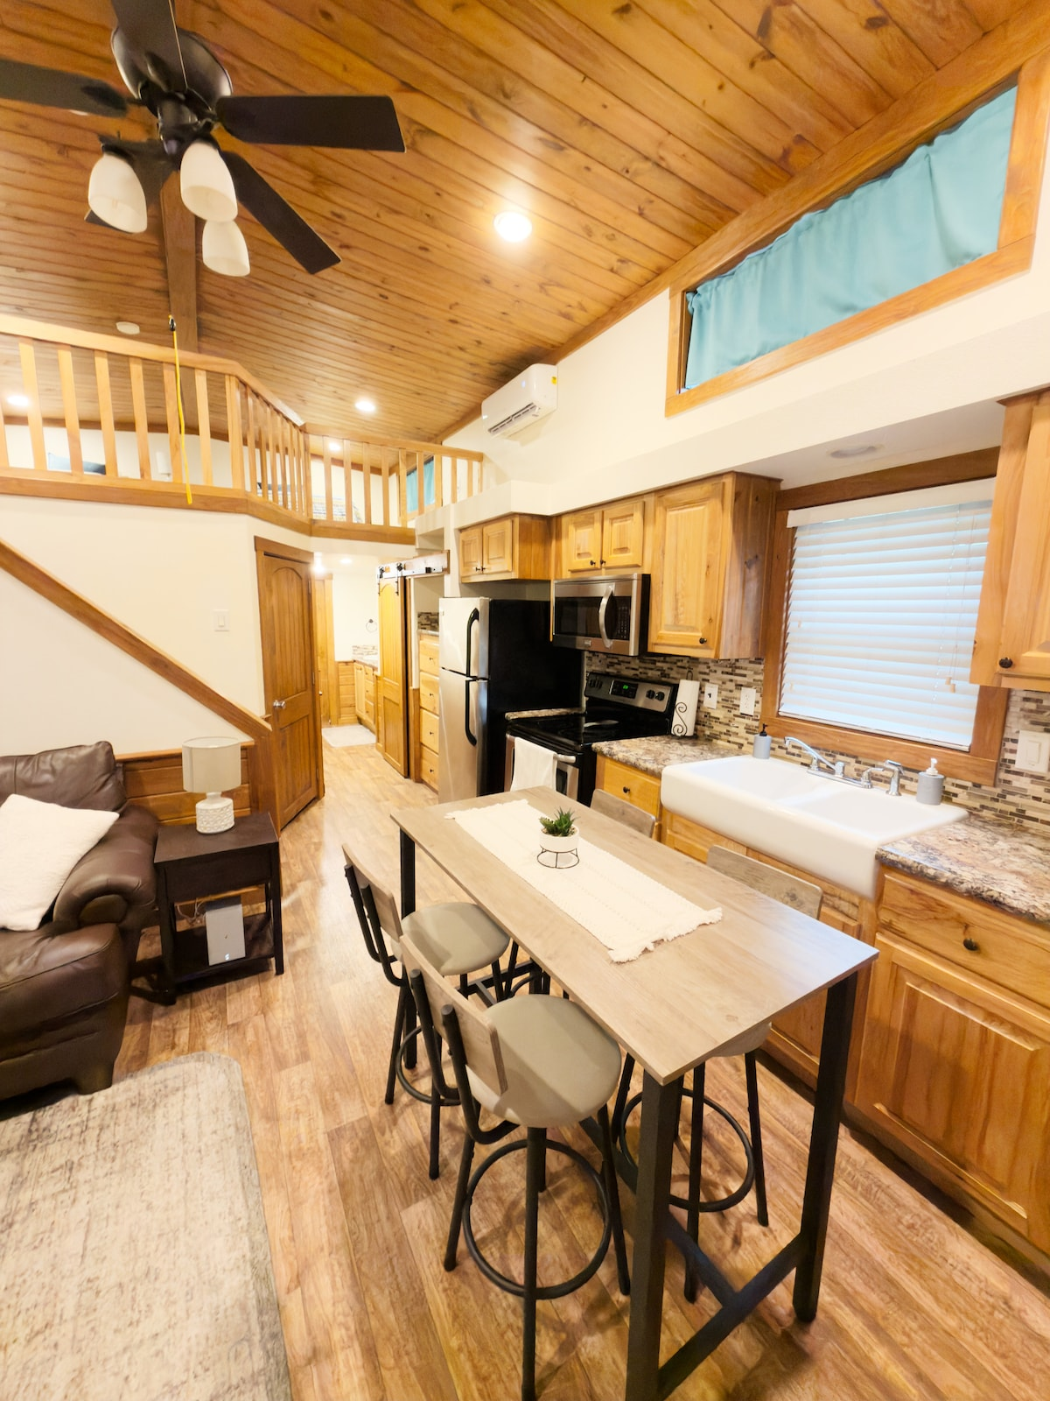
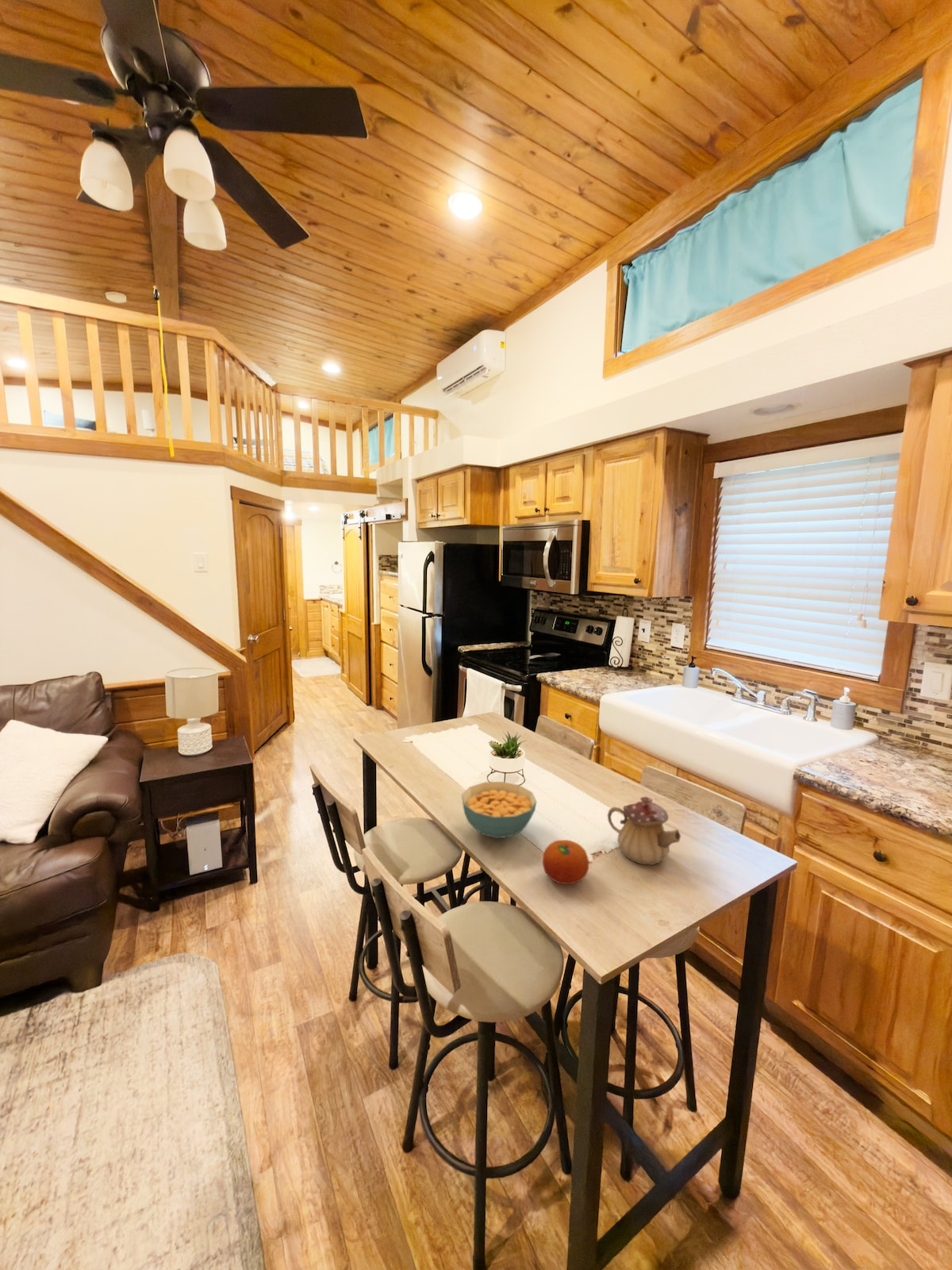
+ cereal bowl (498, 815)
+ teapot (641, 823)
+ fruit (565, 862)
